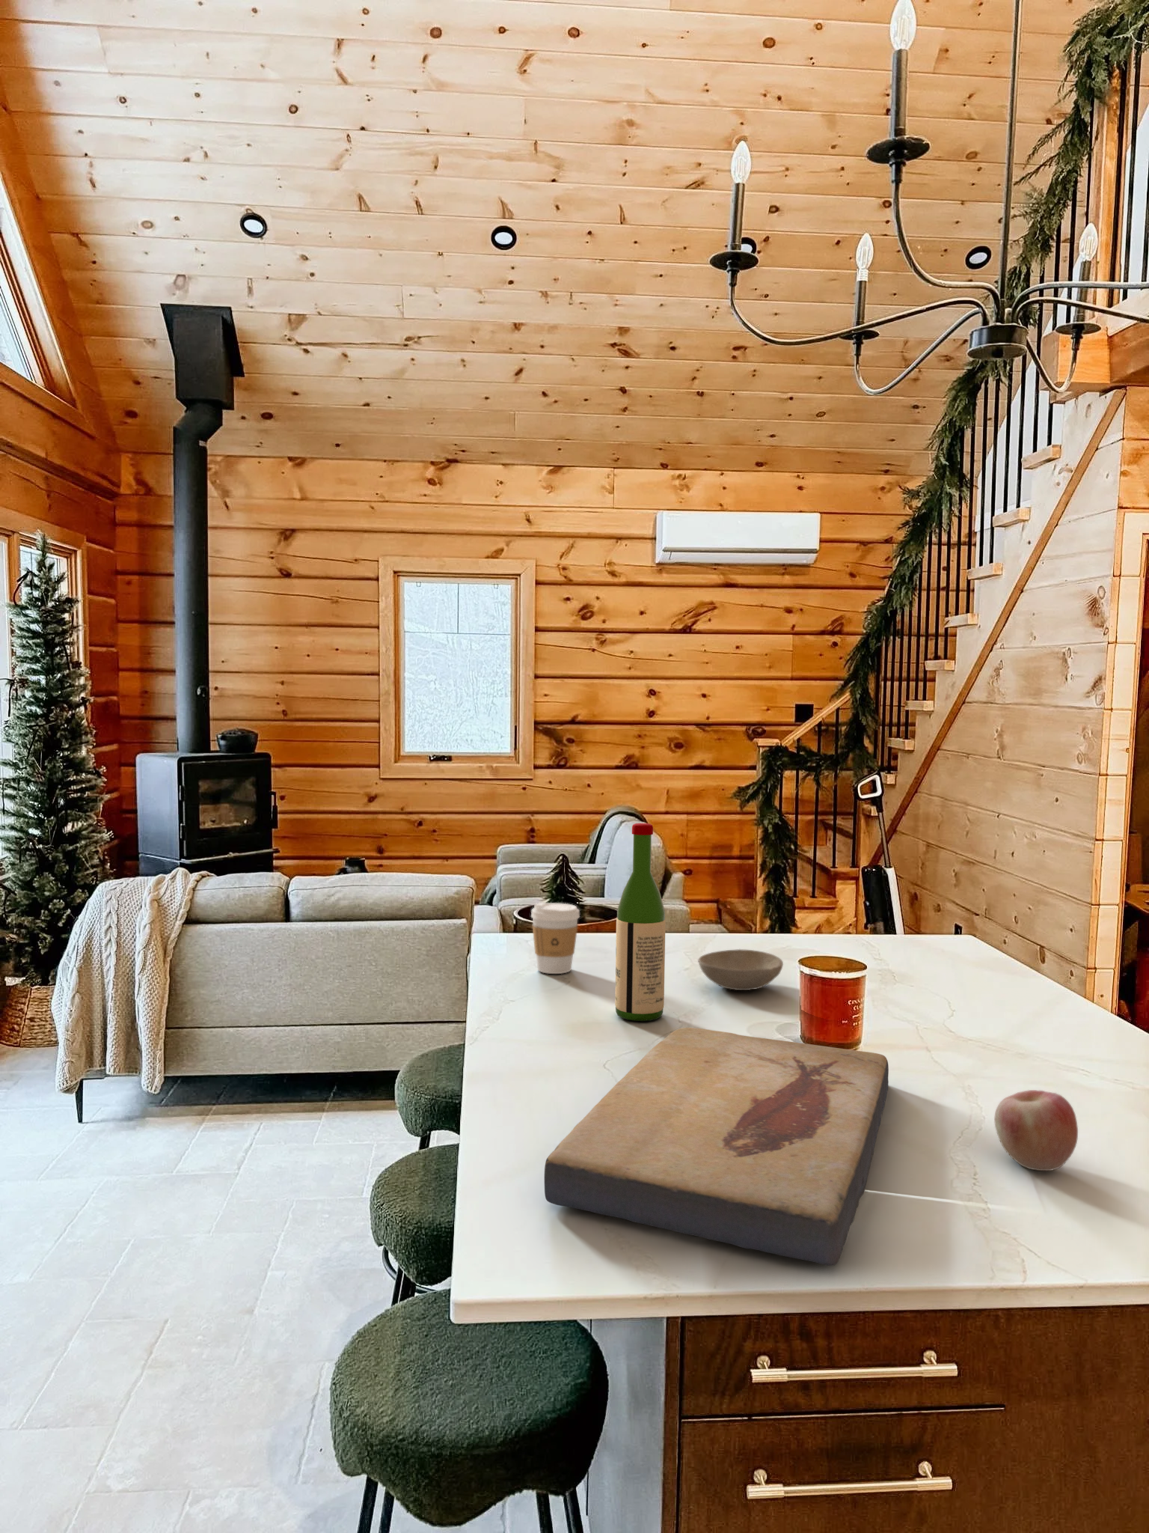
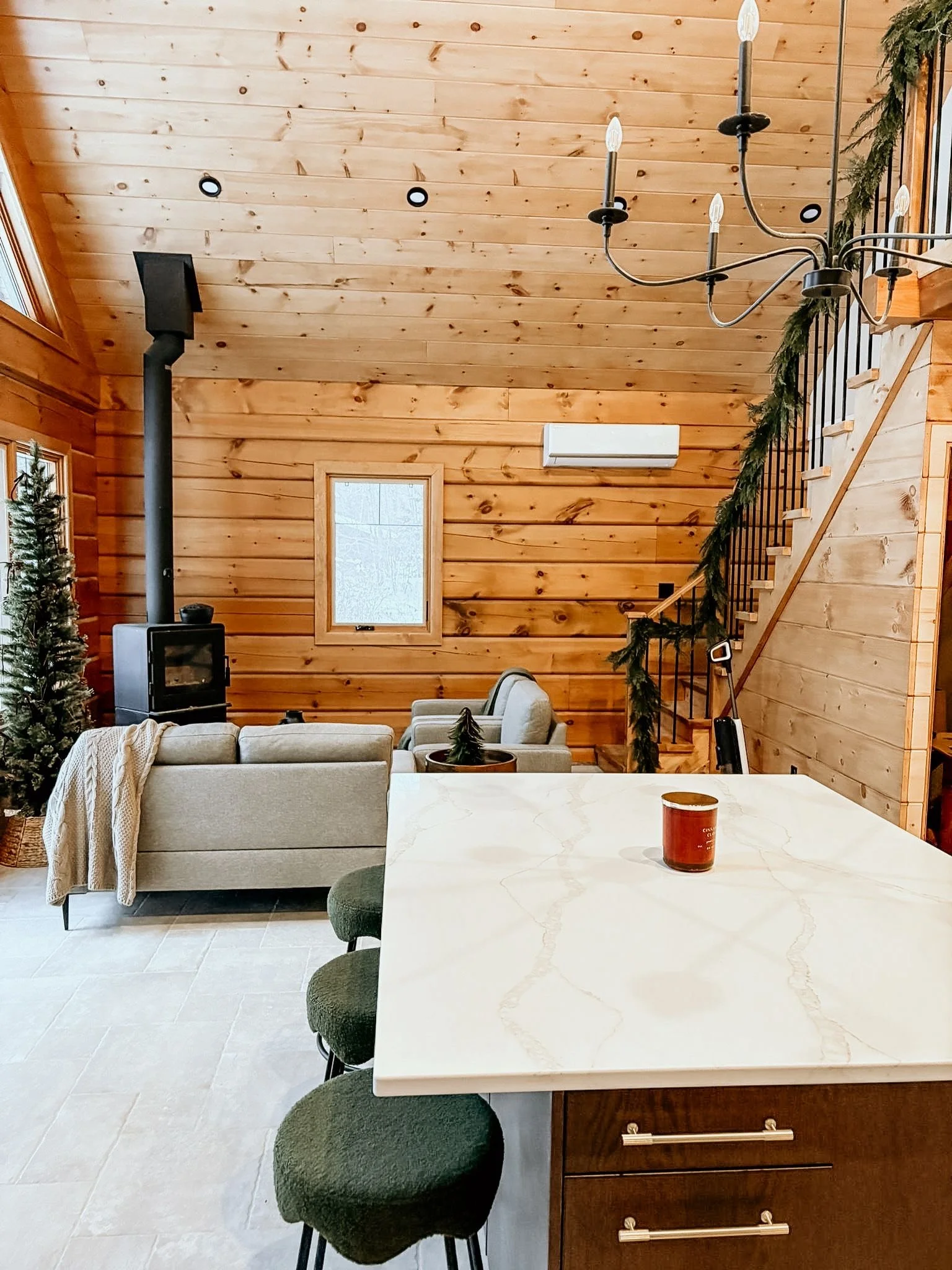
- bowl (740, 973)
- coffee cup (555, 937)
- fish fossil (739, 1118)
- apple (1036, 1129)
- wine bottle (641, 920)
